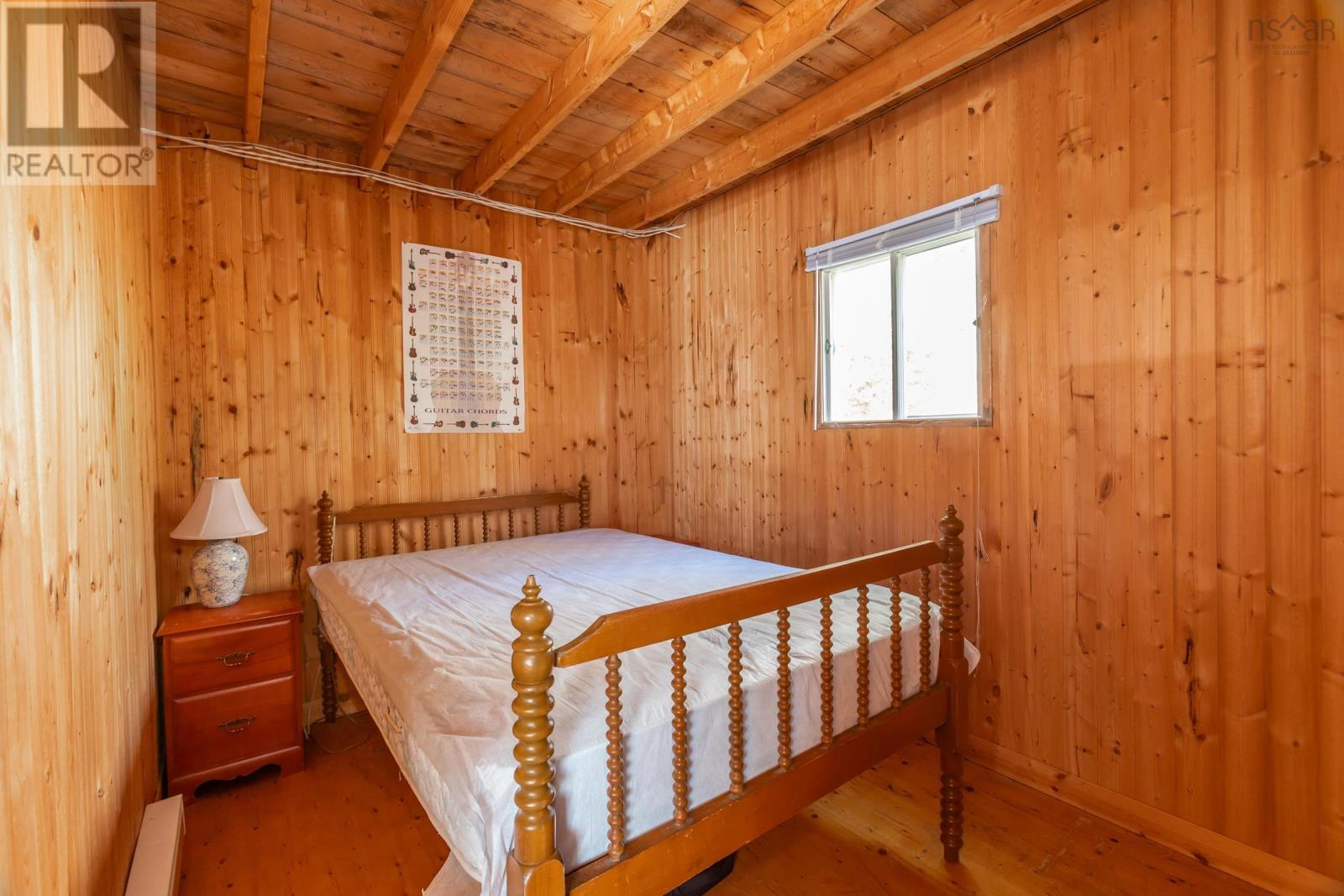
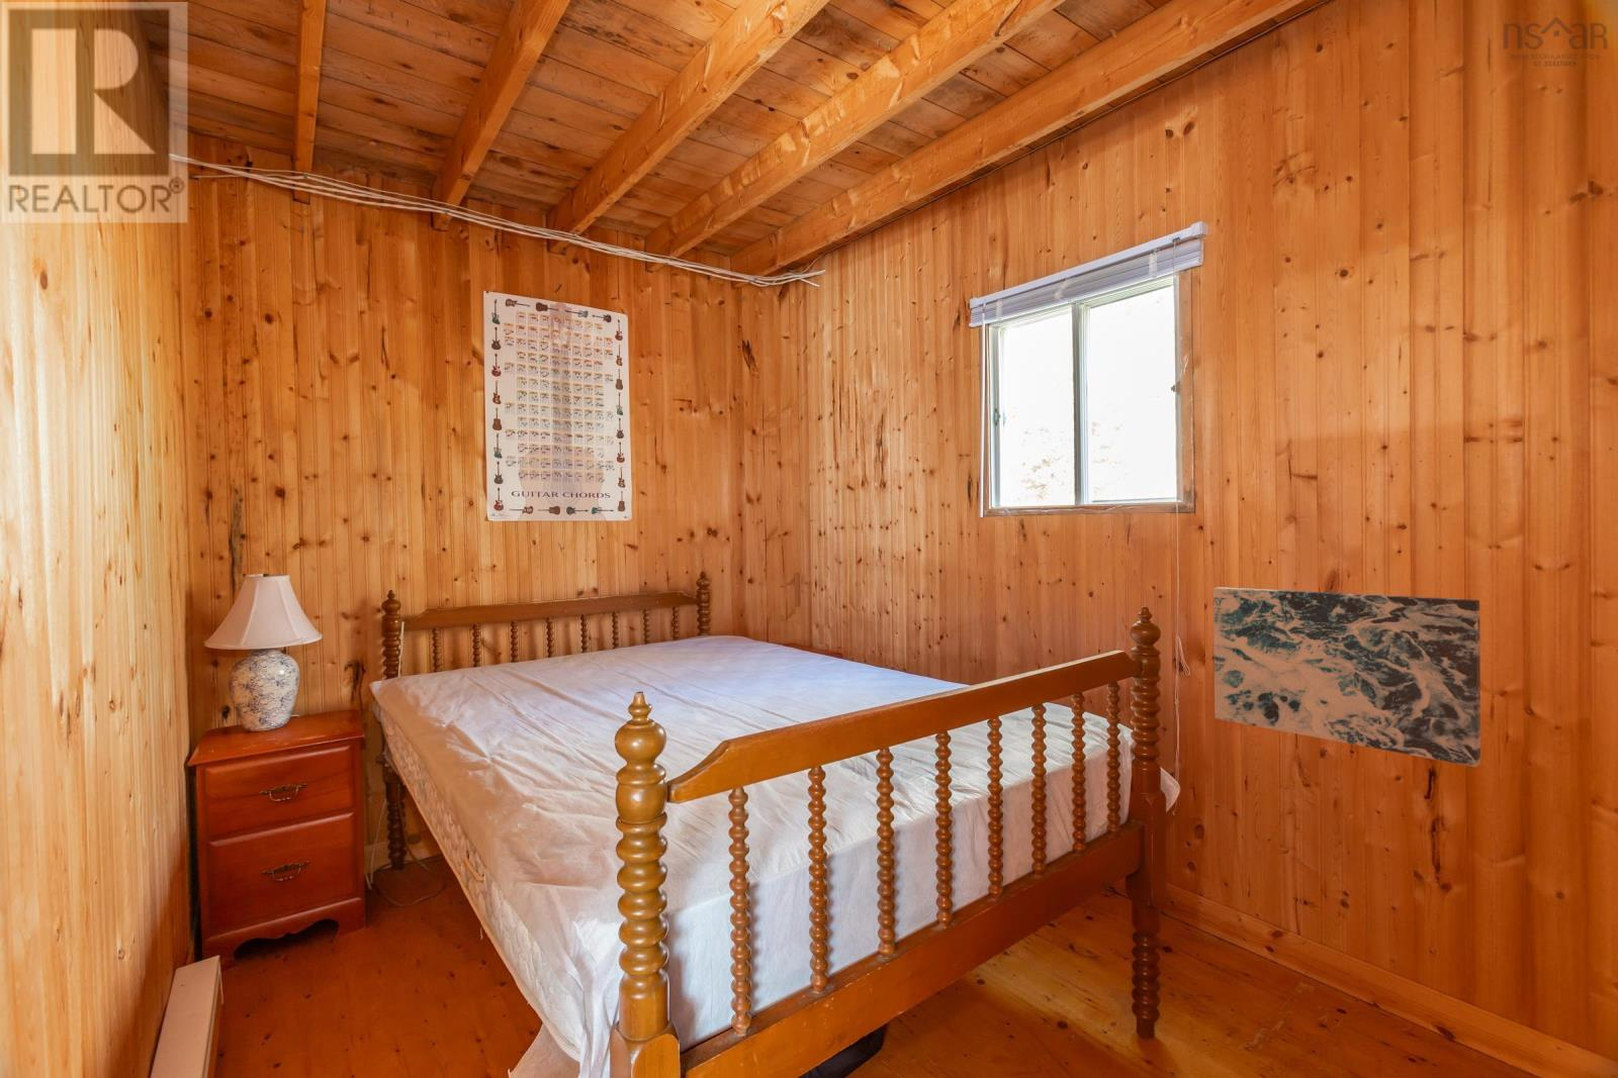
+ wall art (1331, 665)
